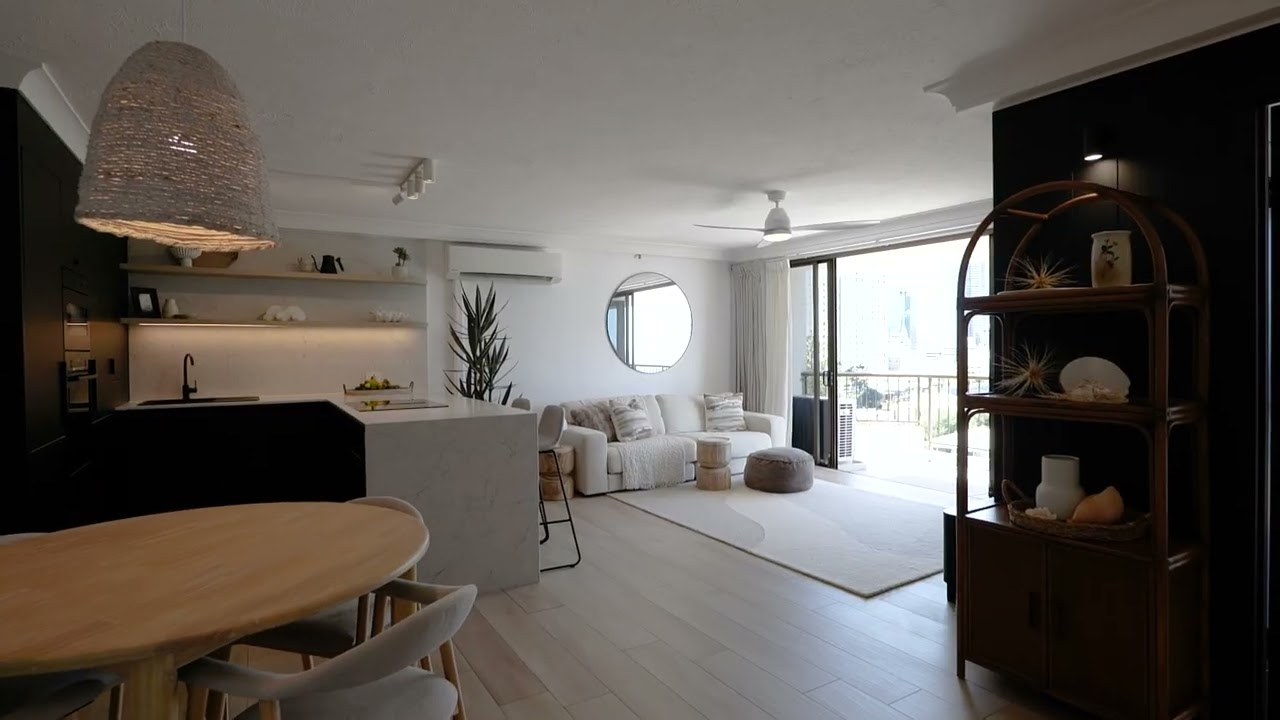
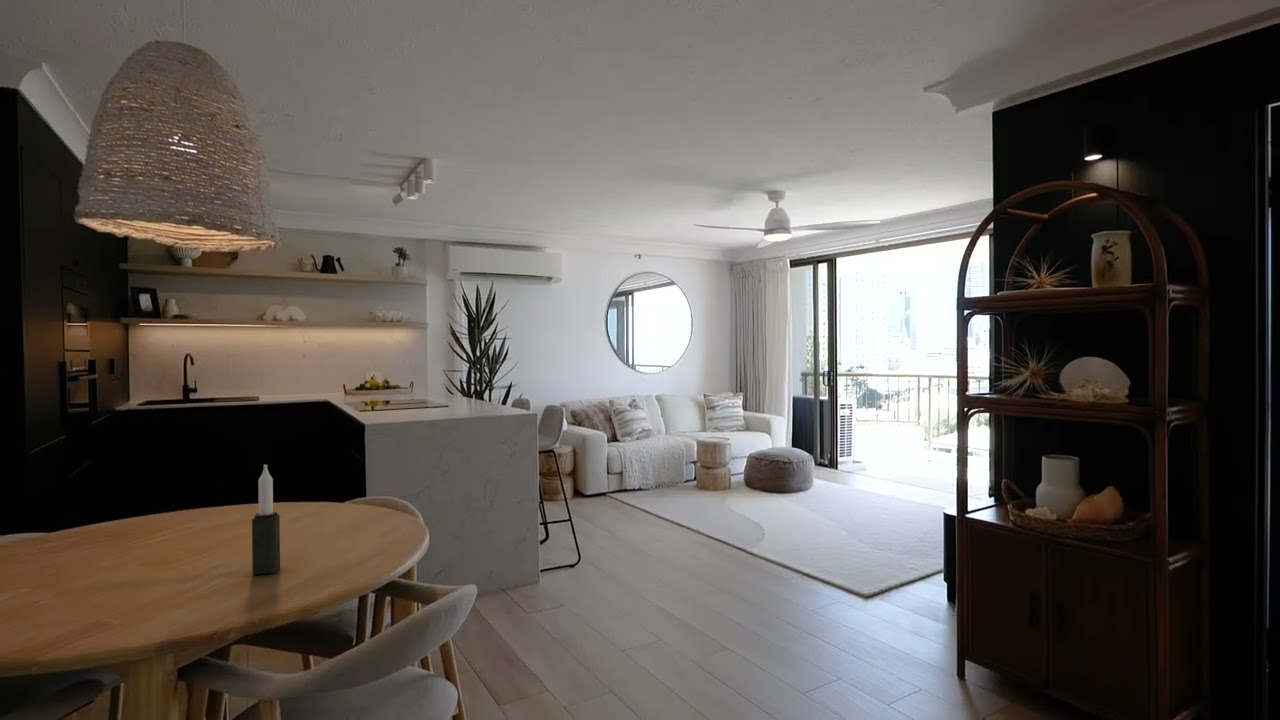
+ candle (265, 517)
